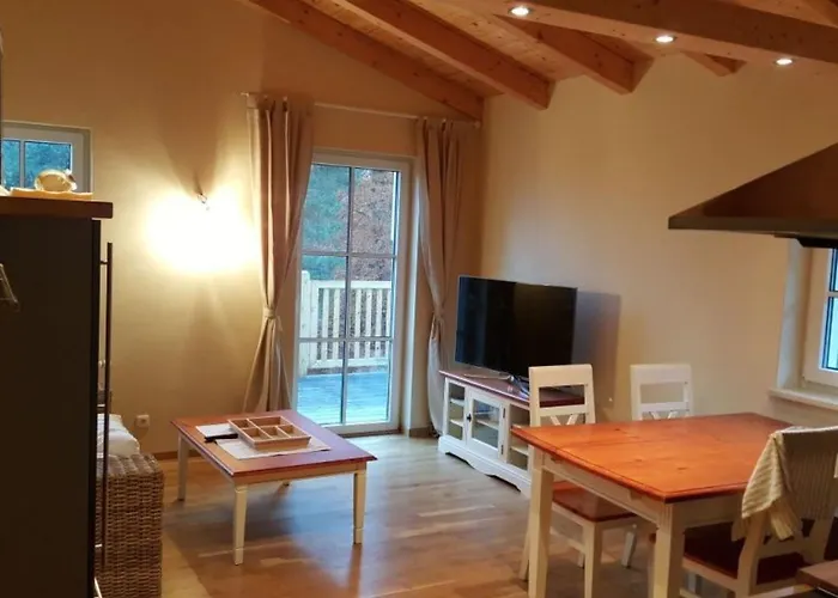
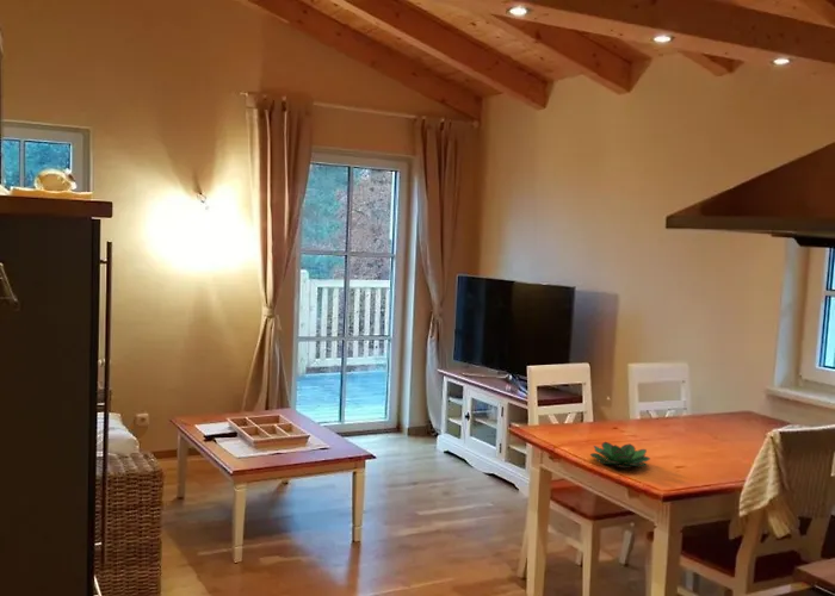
+ succulent plant (620, 454)
